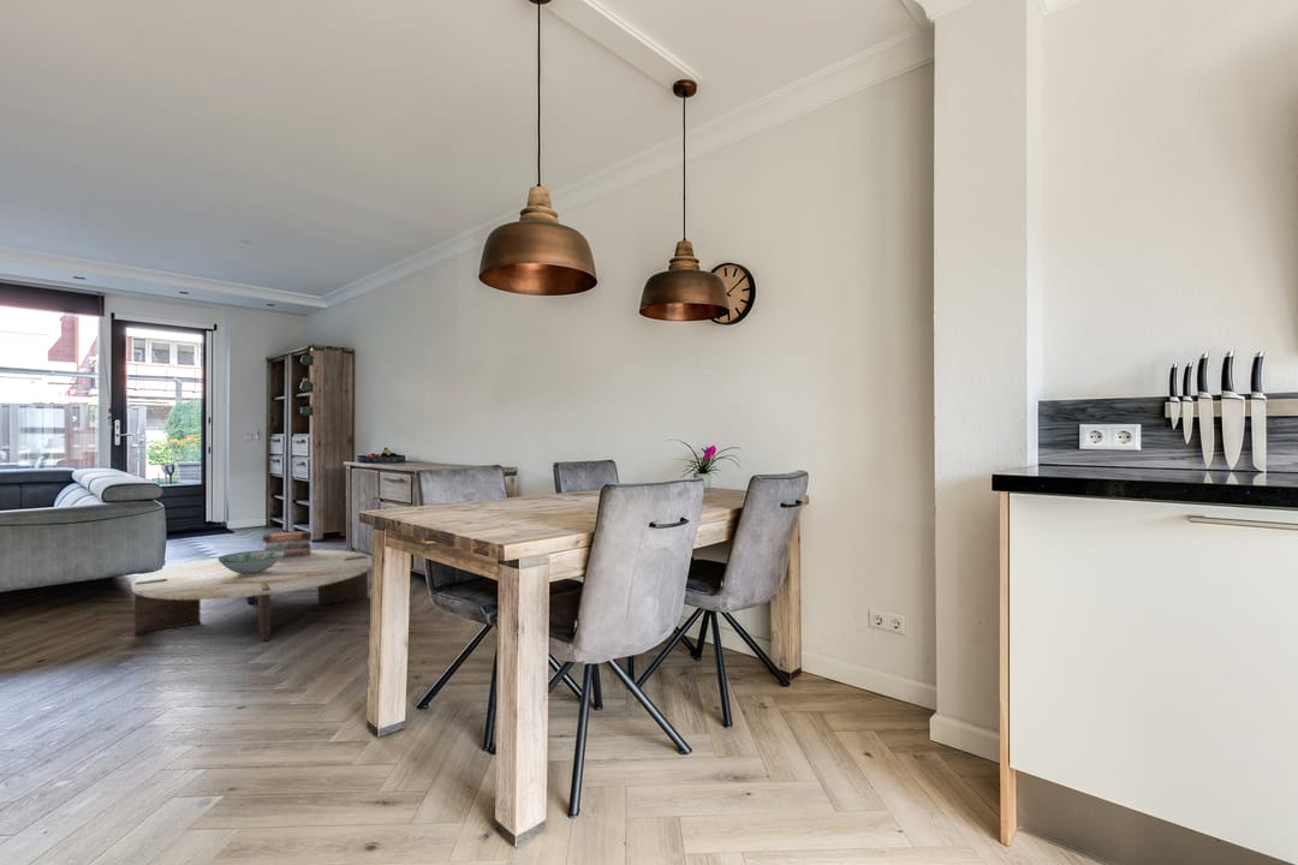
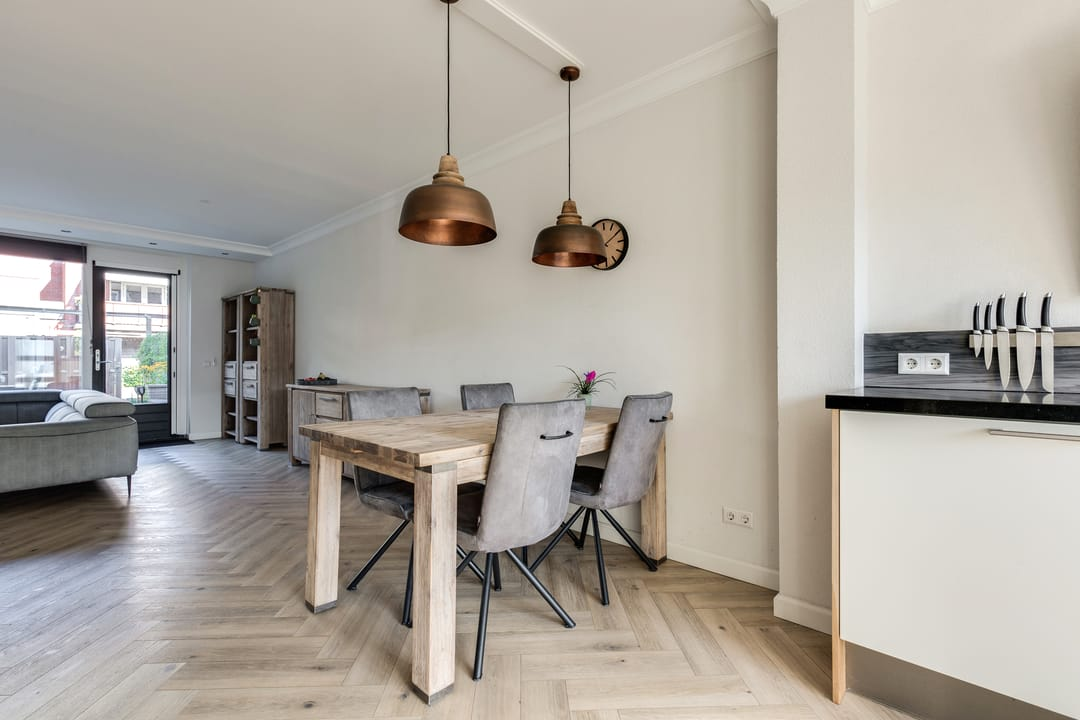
- decorative bowl (251, 563)
- coffee table (263, 590)
- book stack (286, 544)
